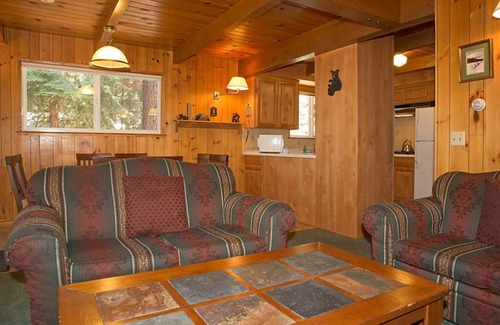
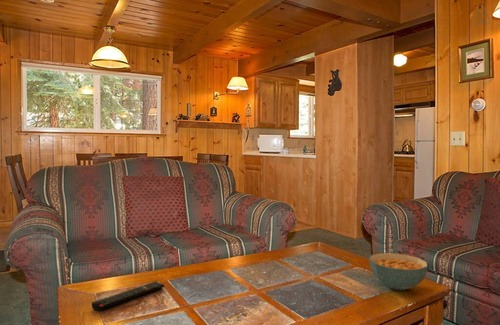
+ cereal bowl (397, 273)
+ remote control (129, 295)
